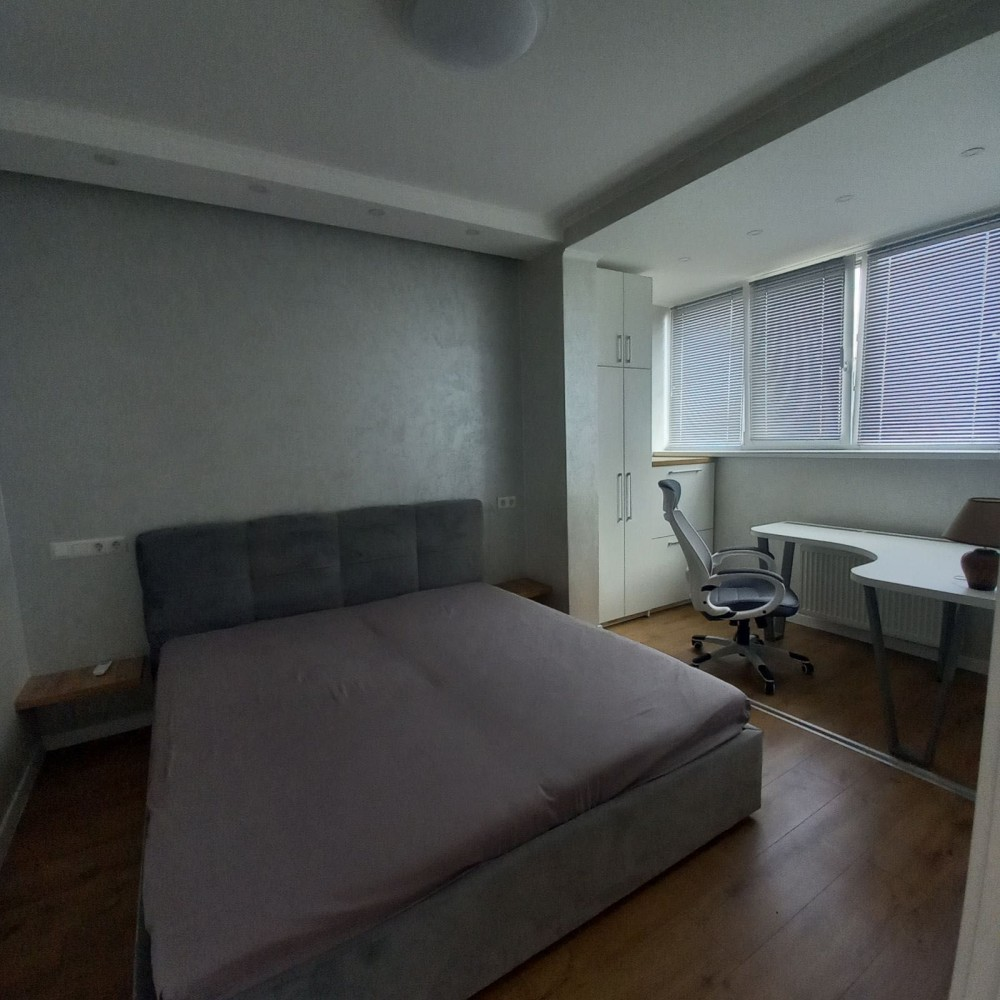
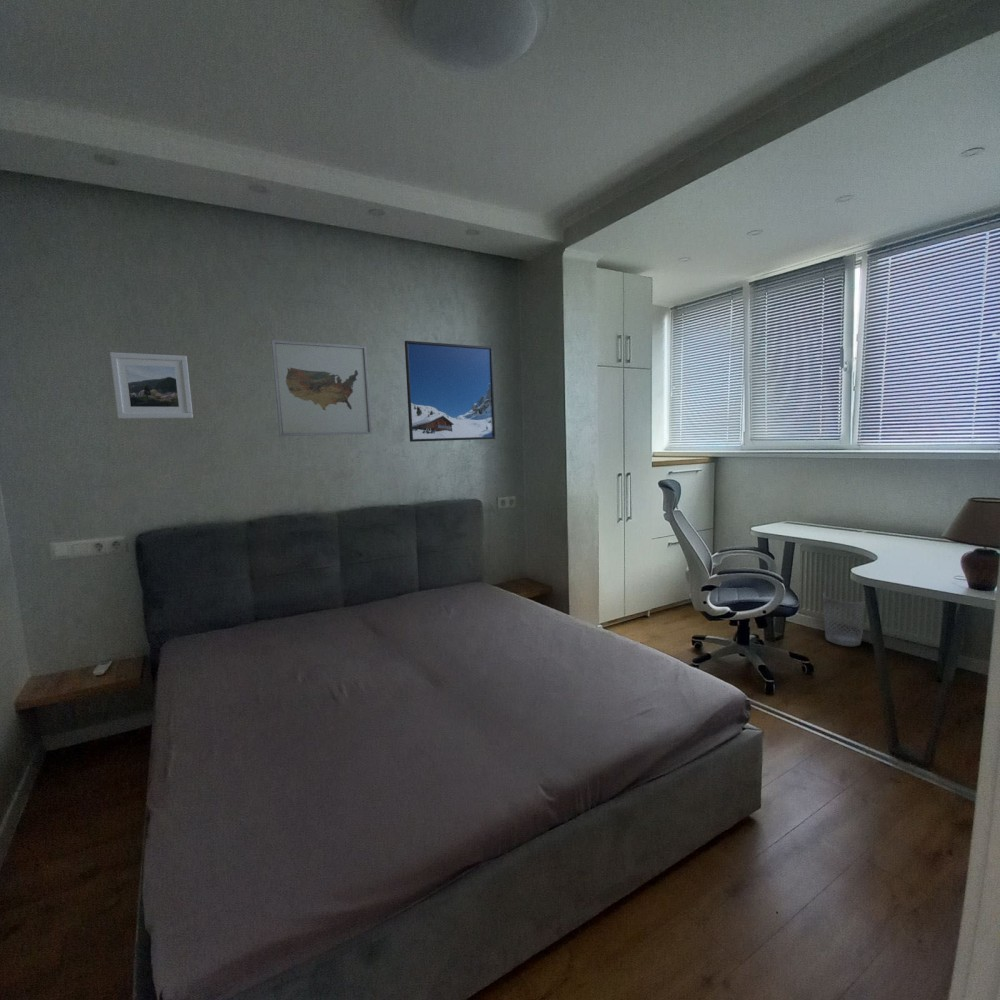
+ wall art (324, 389)
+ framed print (153, 386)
+ wastebasket (844, 618)
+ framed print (452, 392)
